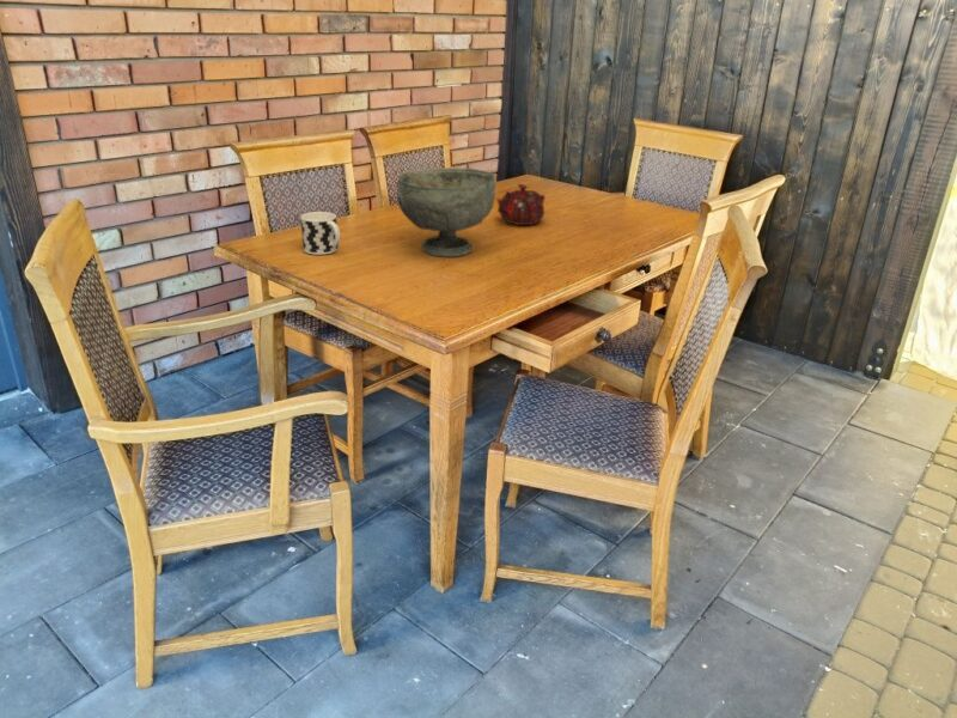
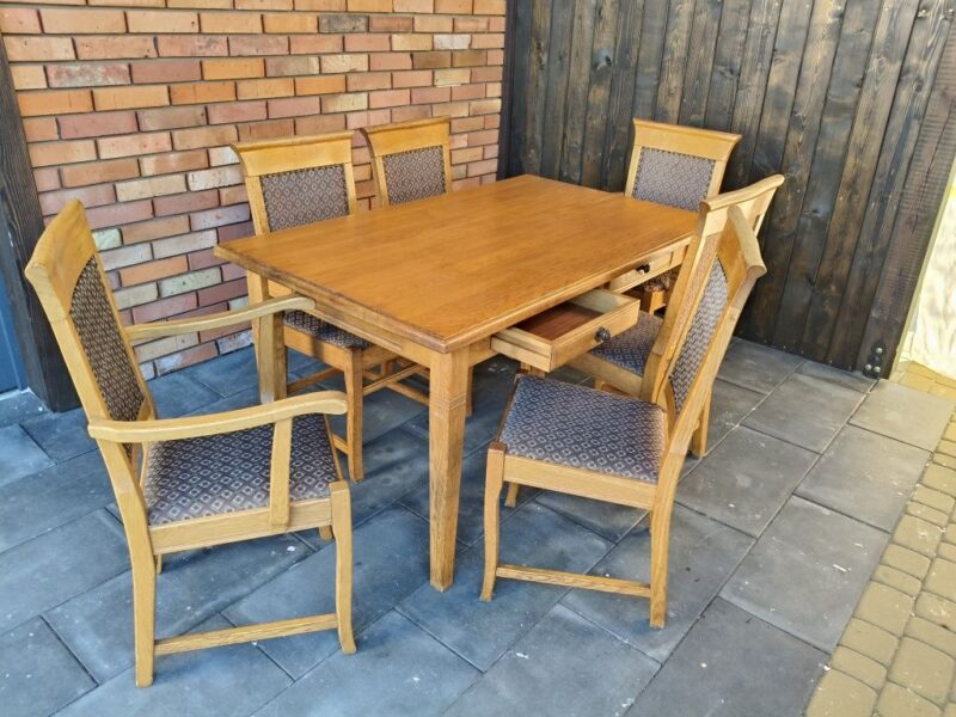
- cup (323, 233)
- decorative bowl (445, 212)
- teapot (520, 202)
